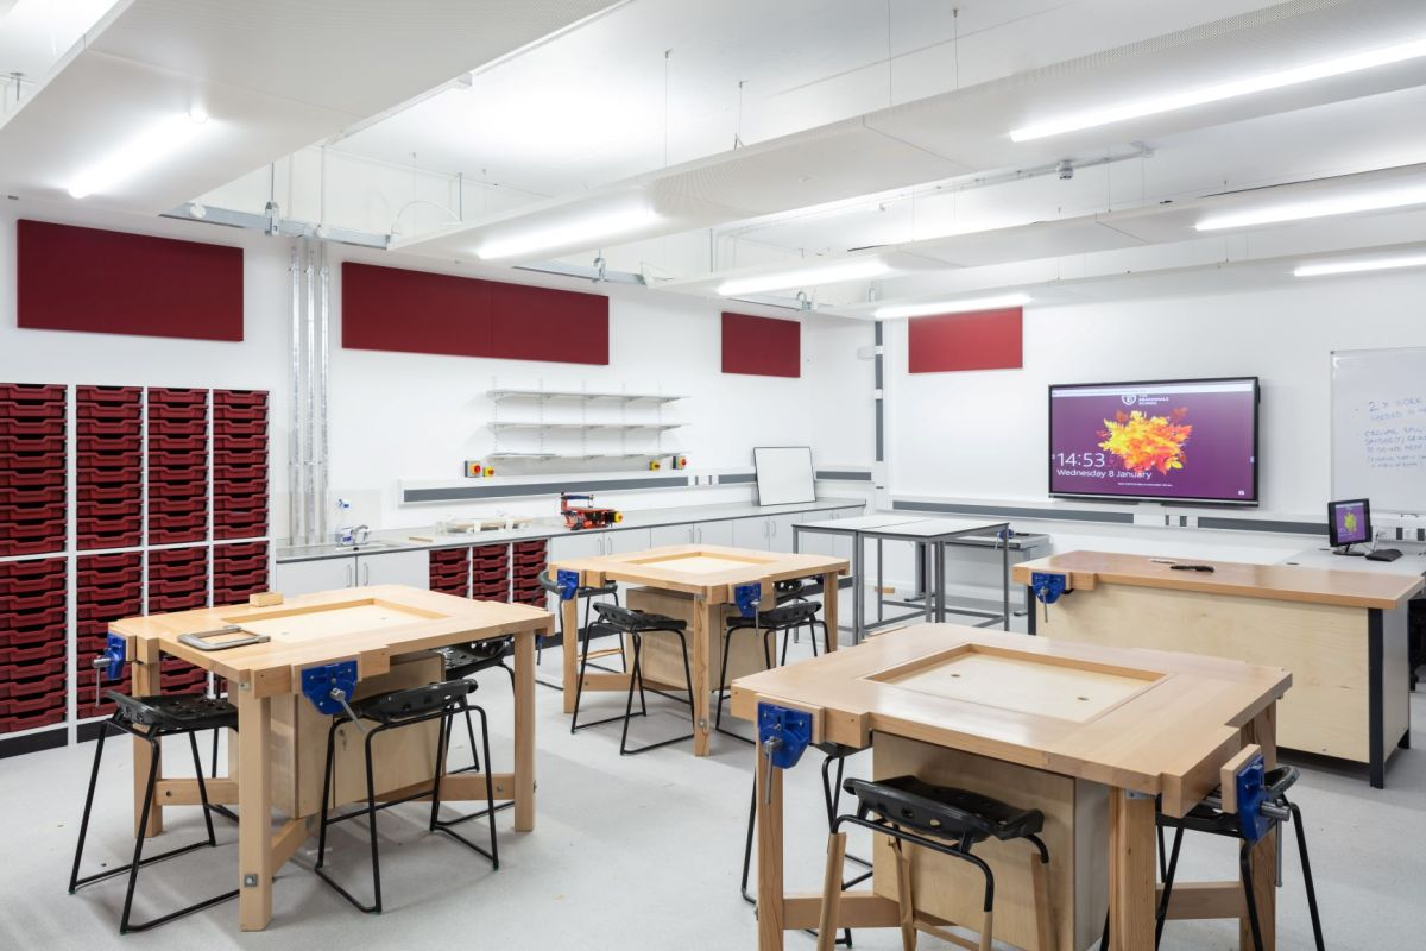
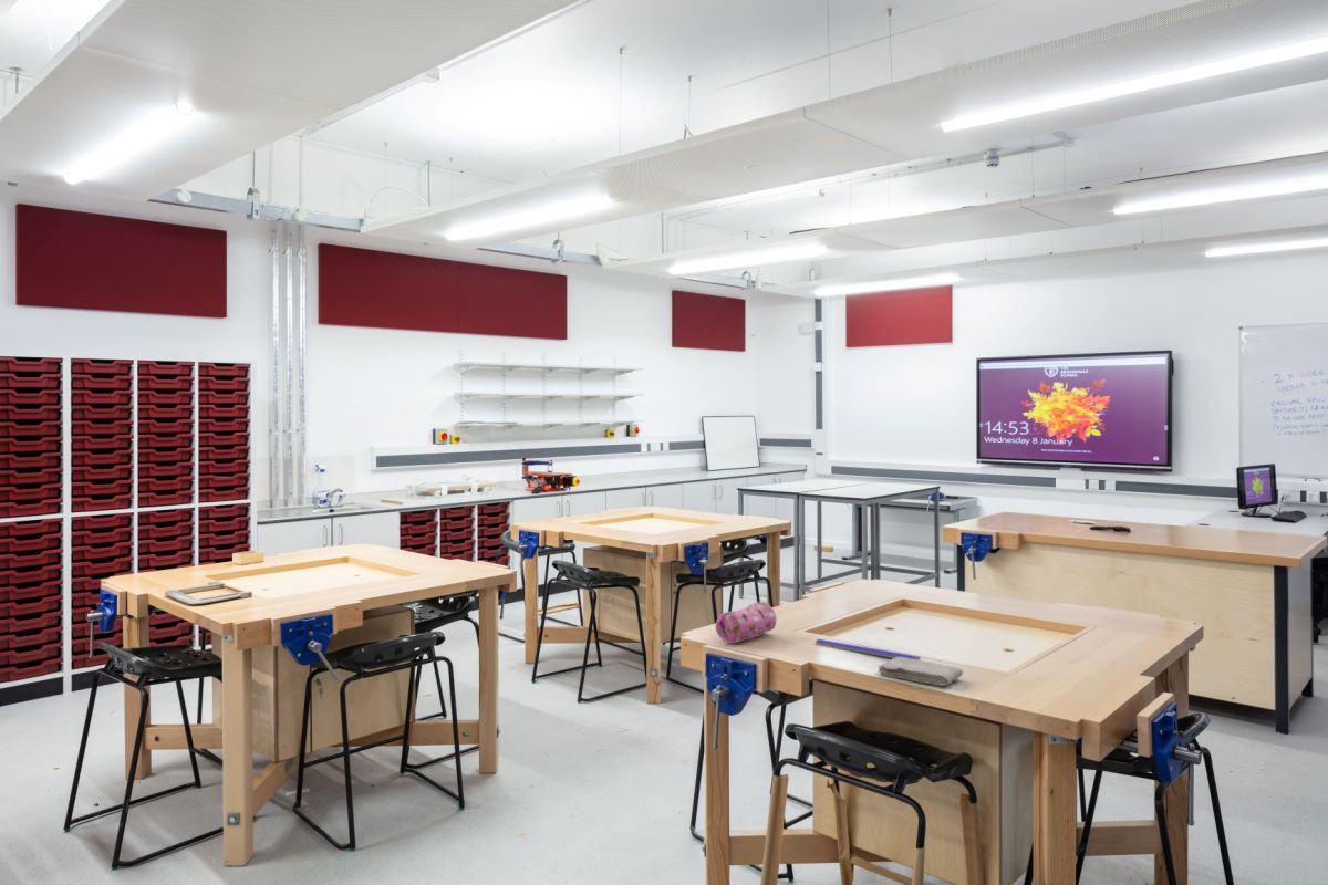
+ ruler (865, 649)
+ washcloth (920, 669)
+ pencil case (746, 622)
